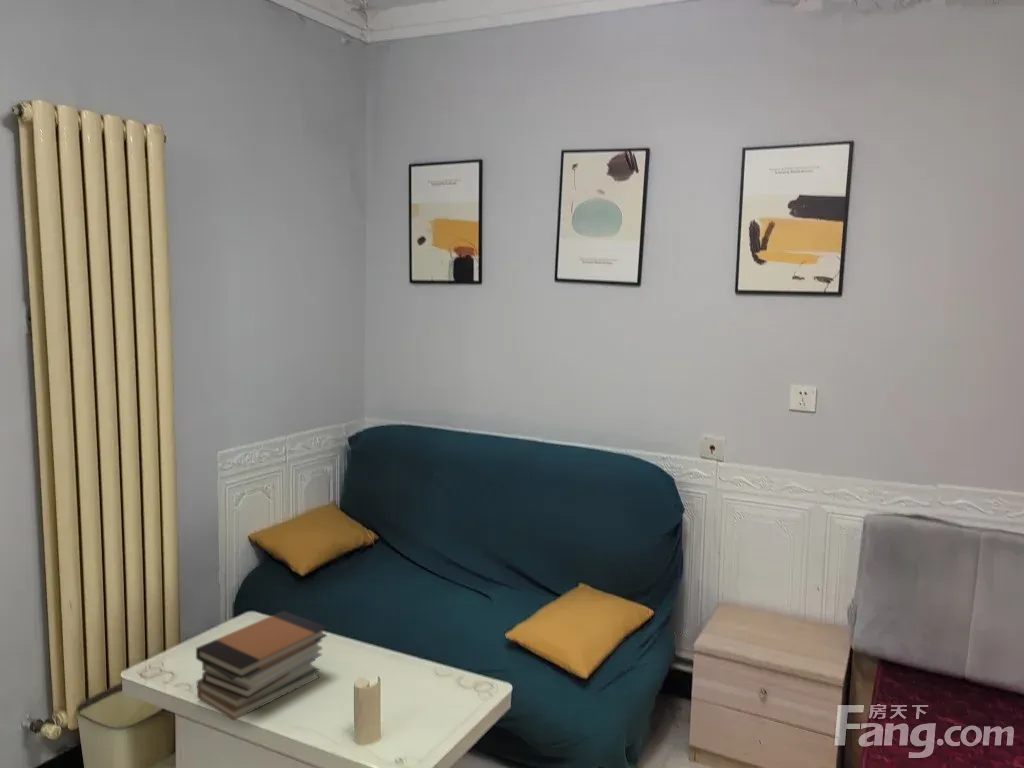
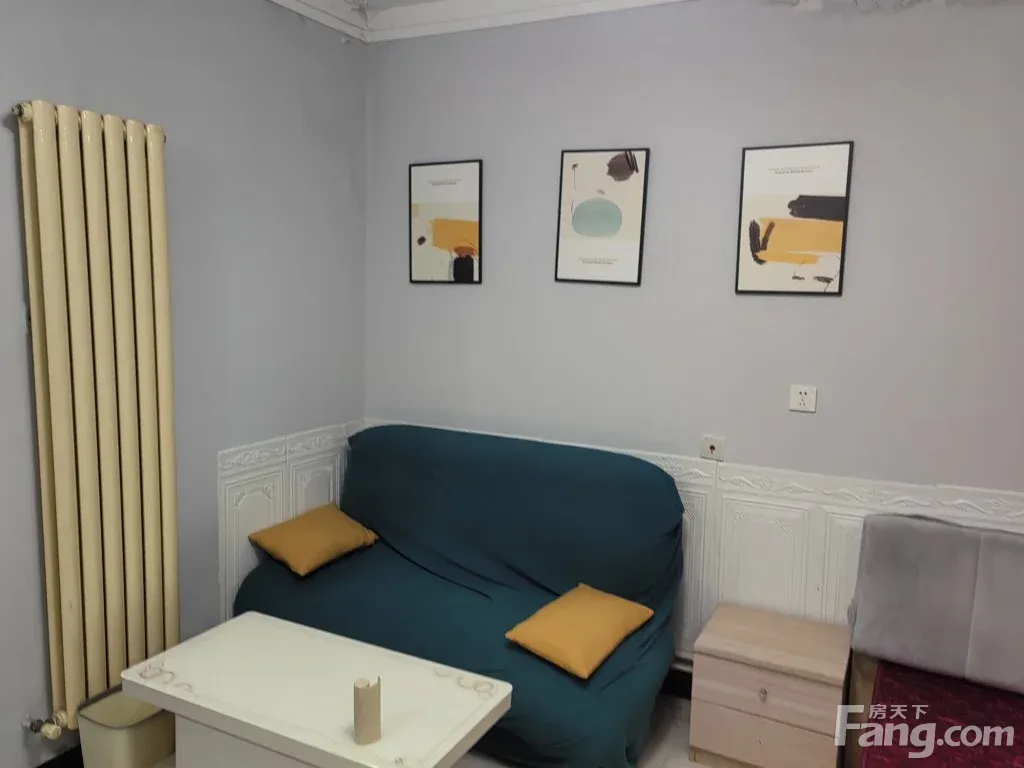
- book stack (263, 661)
